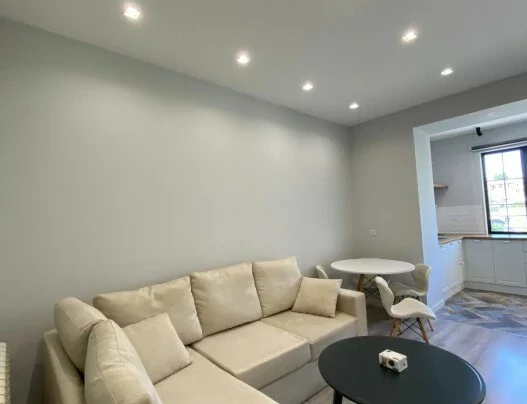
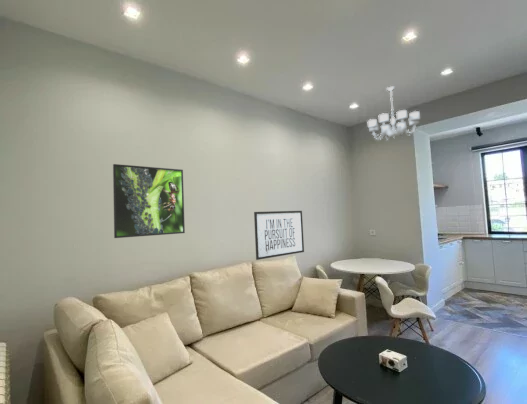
+ chandelier (392, 113)
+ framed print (151, 201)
+ mirror (280, 233)
